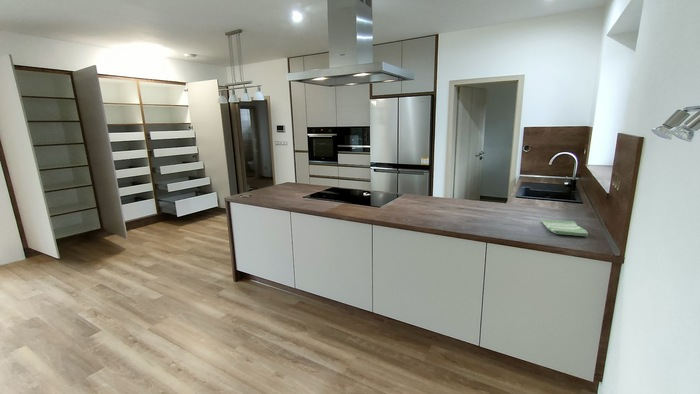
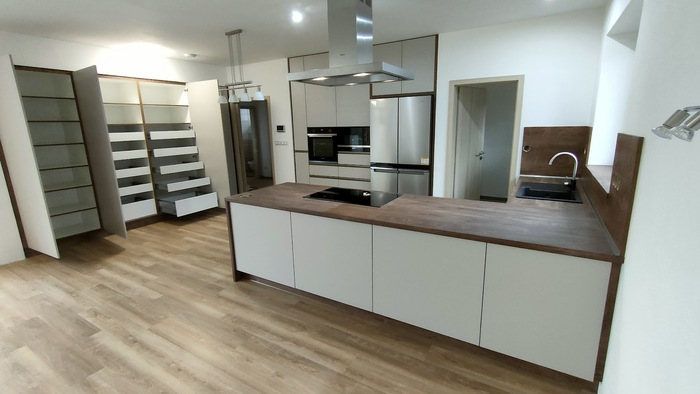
- dish towel (563, 226)
